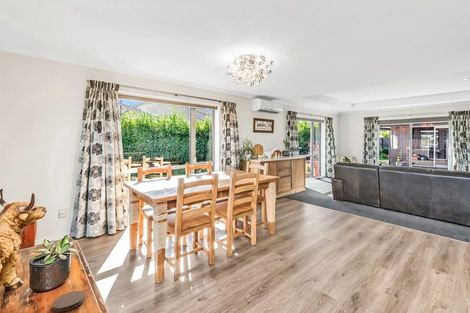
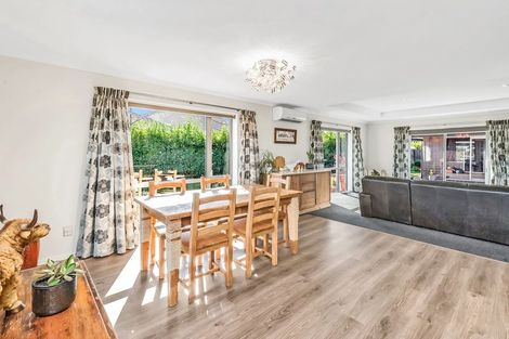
- coaster (69, 300)
